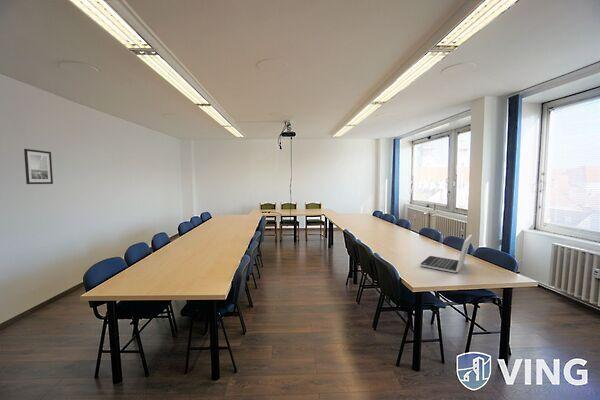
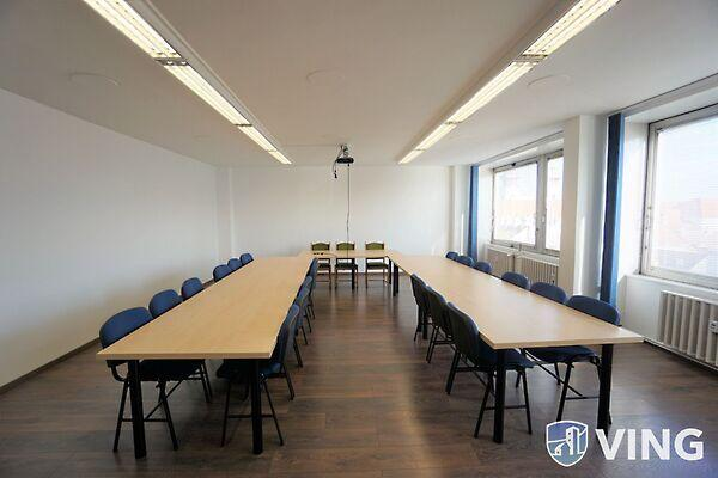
- laptop (446, 258)
- wall art (39, 167)
